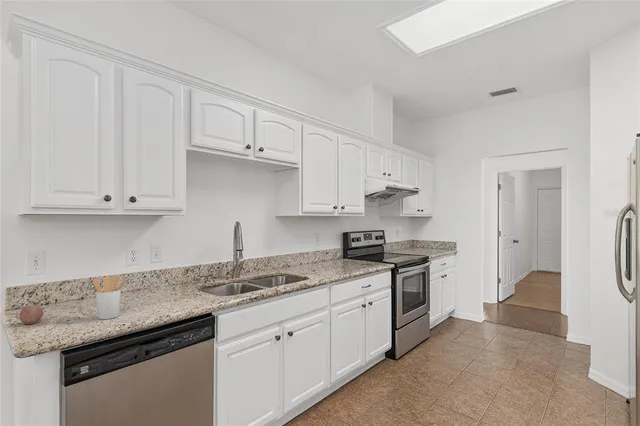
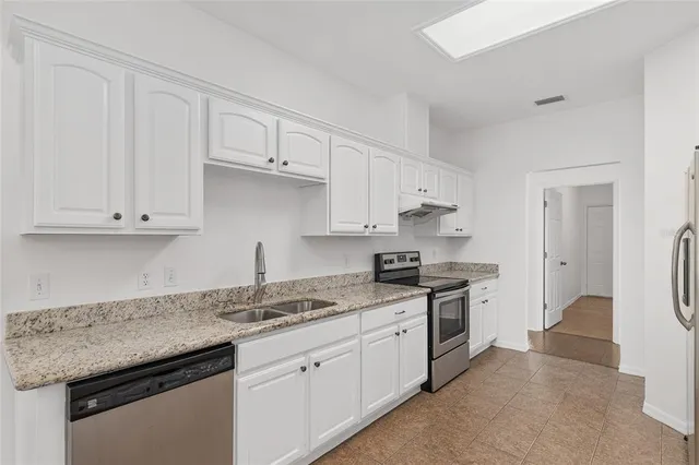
- fruit (31, 314)
- utensil holder (109, 295)
